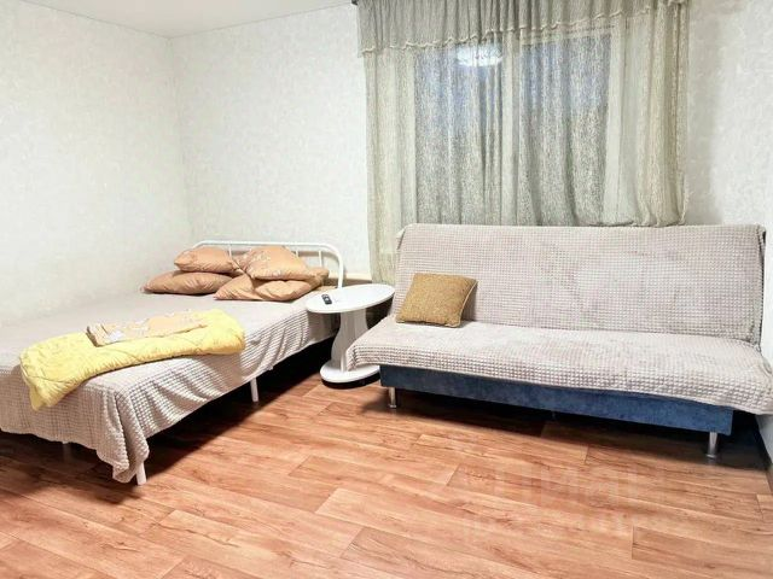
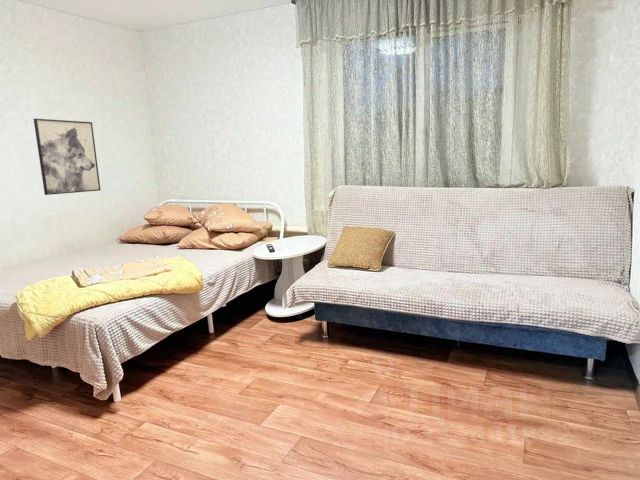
+ wall art (69, 157)
